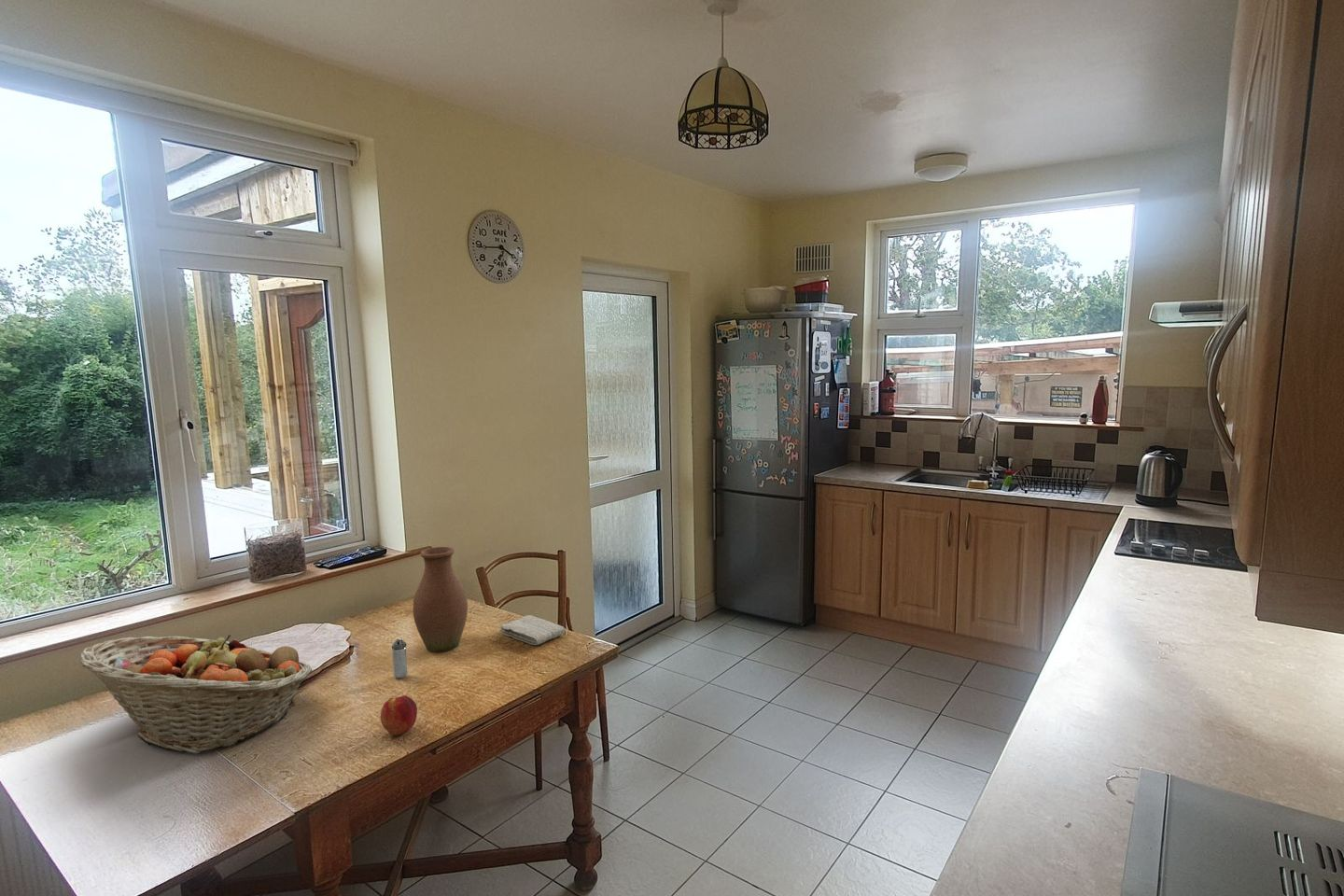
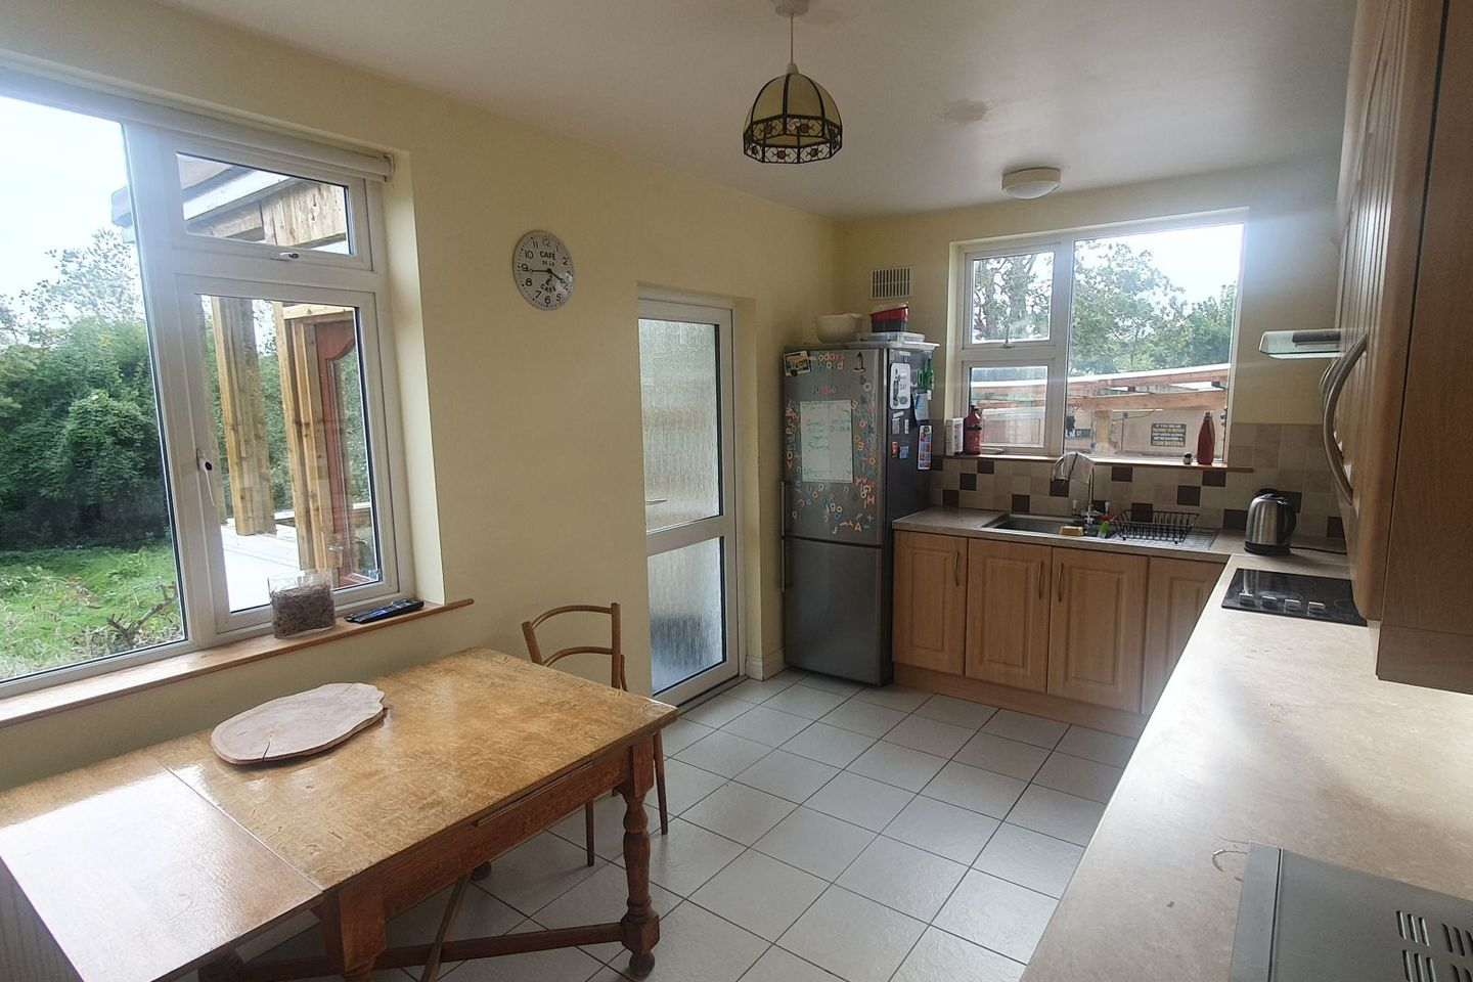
- peach (399, 714)
- washcloth (532, 628)
- fruit basket (203, 678)
- shaker (399, 658)
- vase (440, 598)
